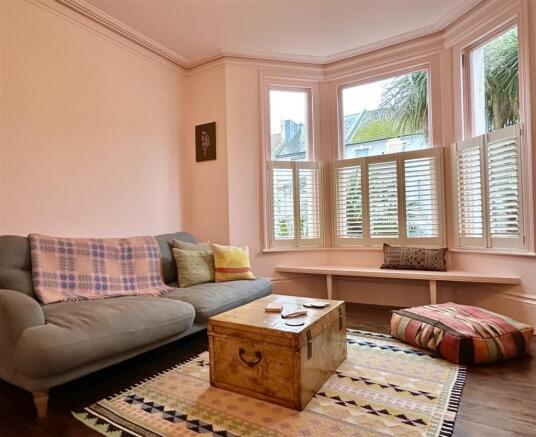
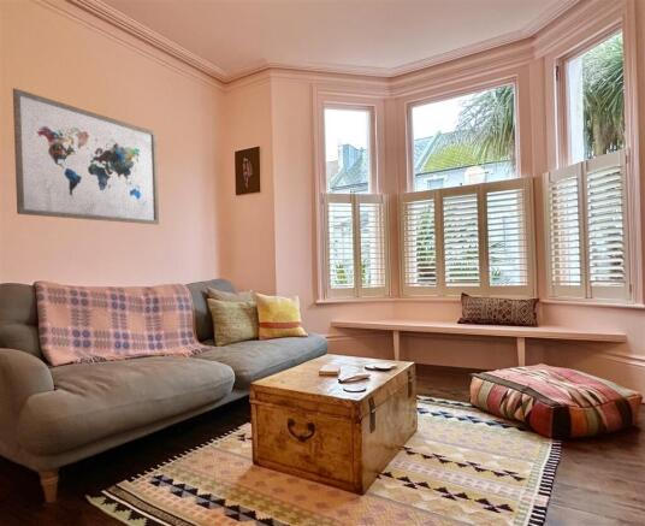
+ wall art (96, 166)
